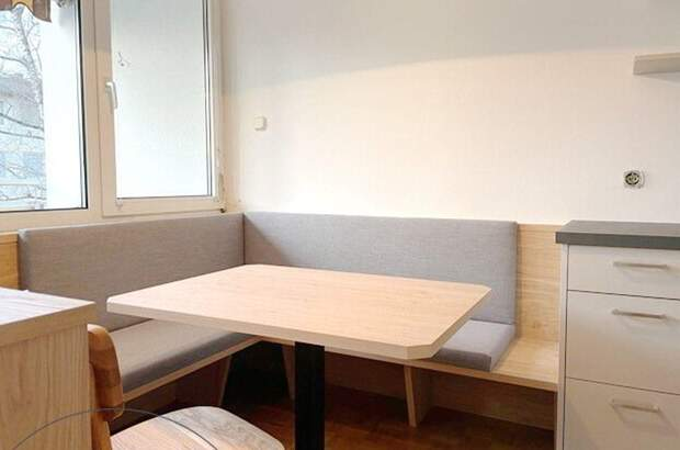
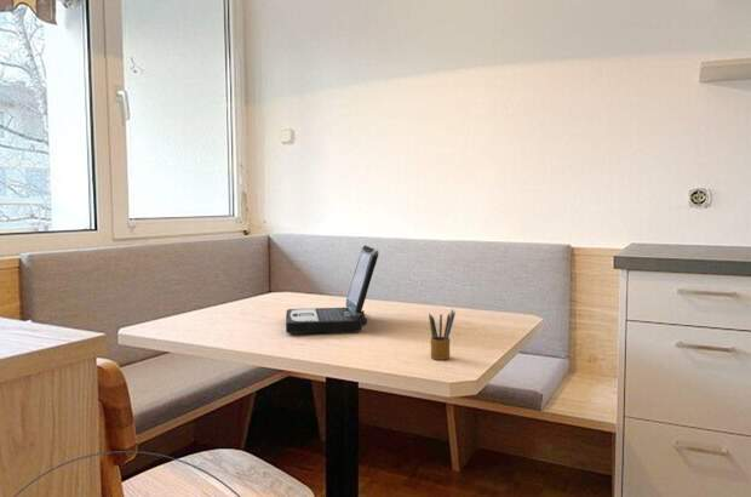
+ laptop (348, 293)
+ pencil box (440, 333)
